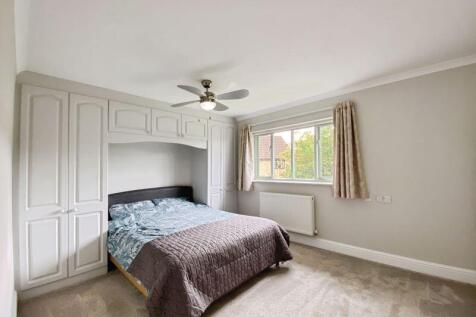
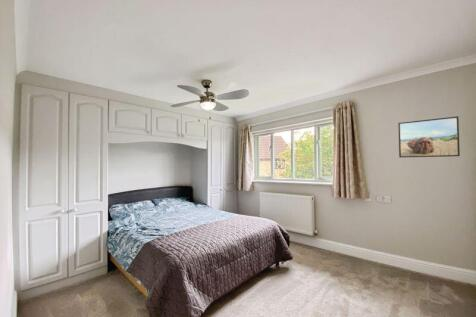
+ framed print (426, 138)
